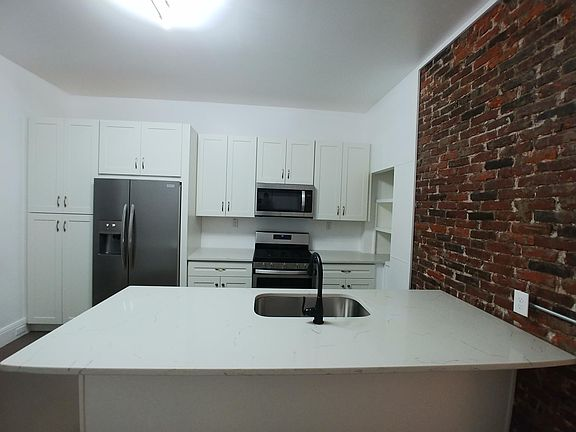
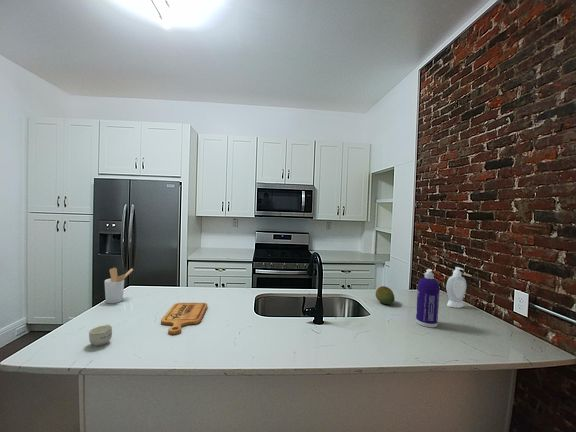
+ cup (102, 334)
+ soap bottle (457, 287)
+ spray bottle (428, 296)
+ utensil holder (119, 284)
+ cutting board (183, 316)
+ fruit (385, 295)
